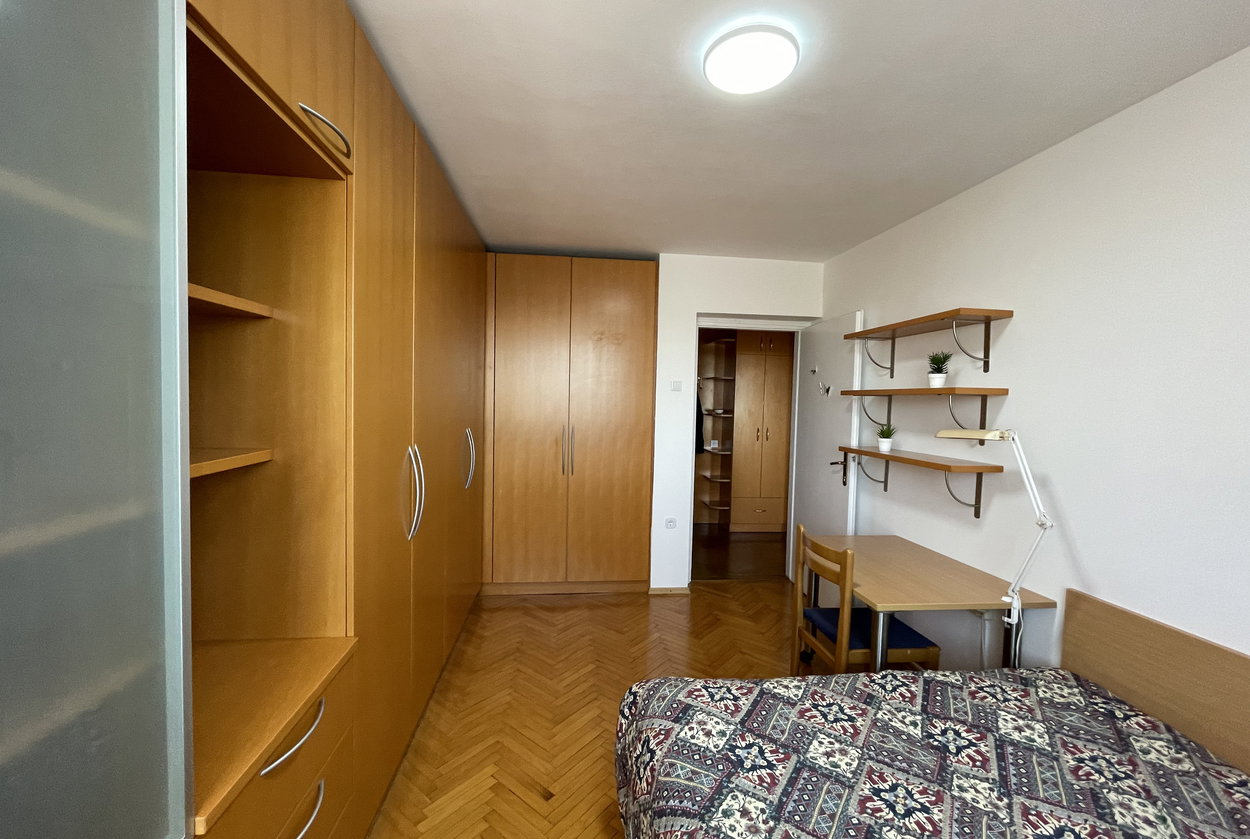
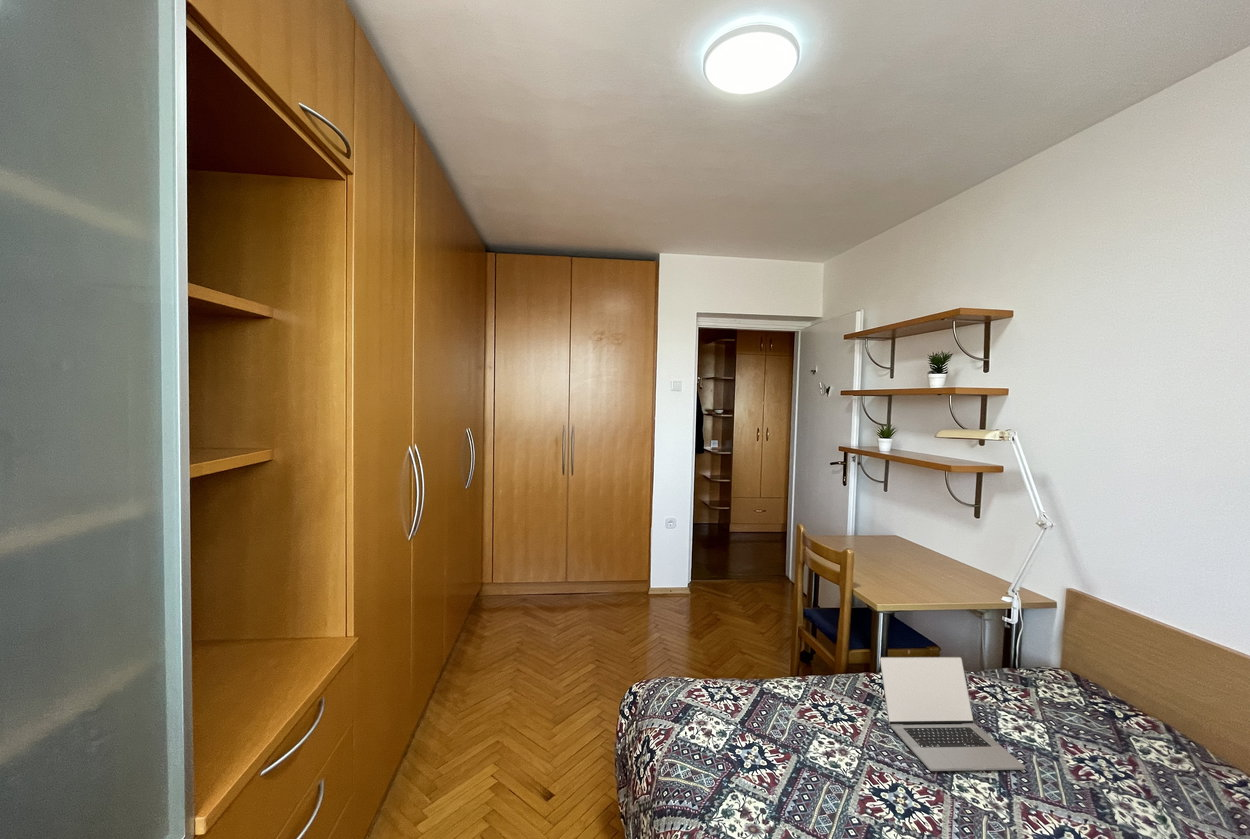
+ laptop (946, 709)
